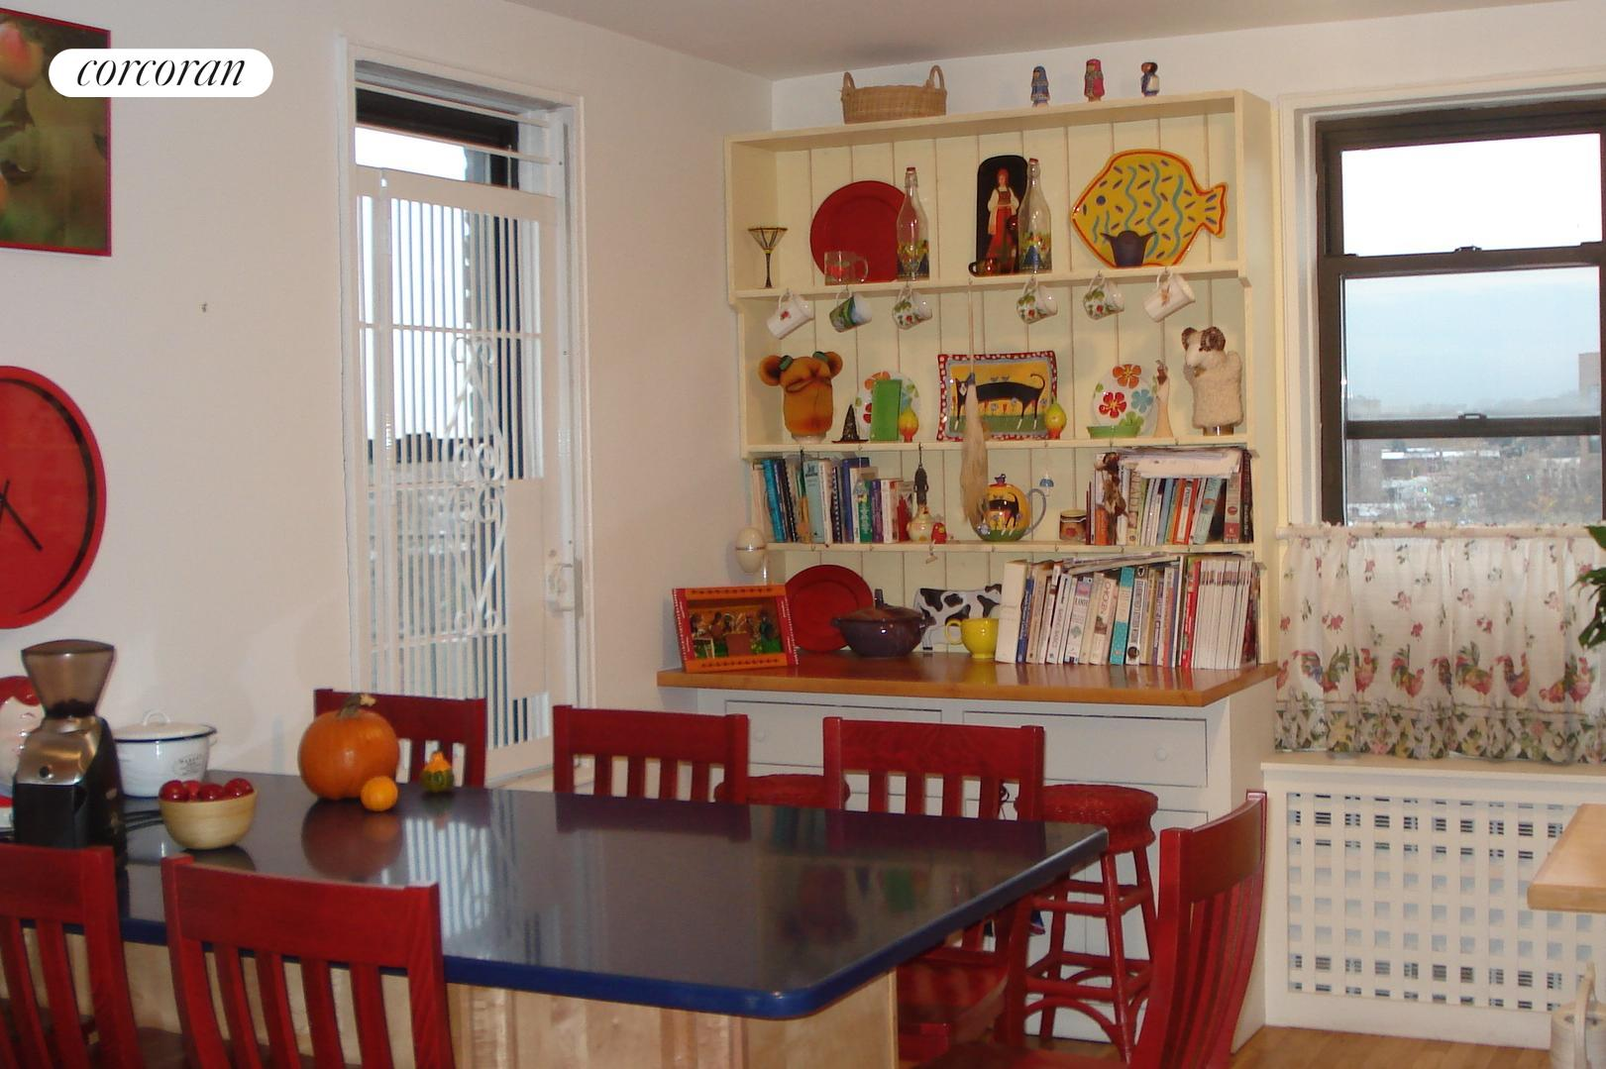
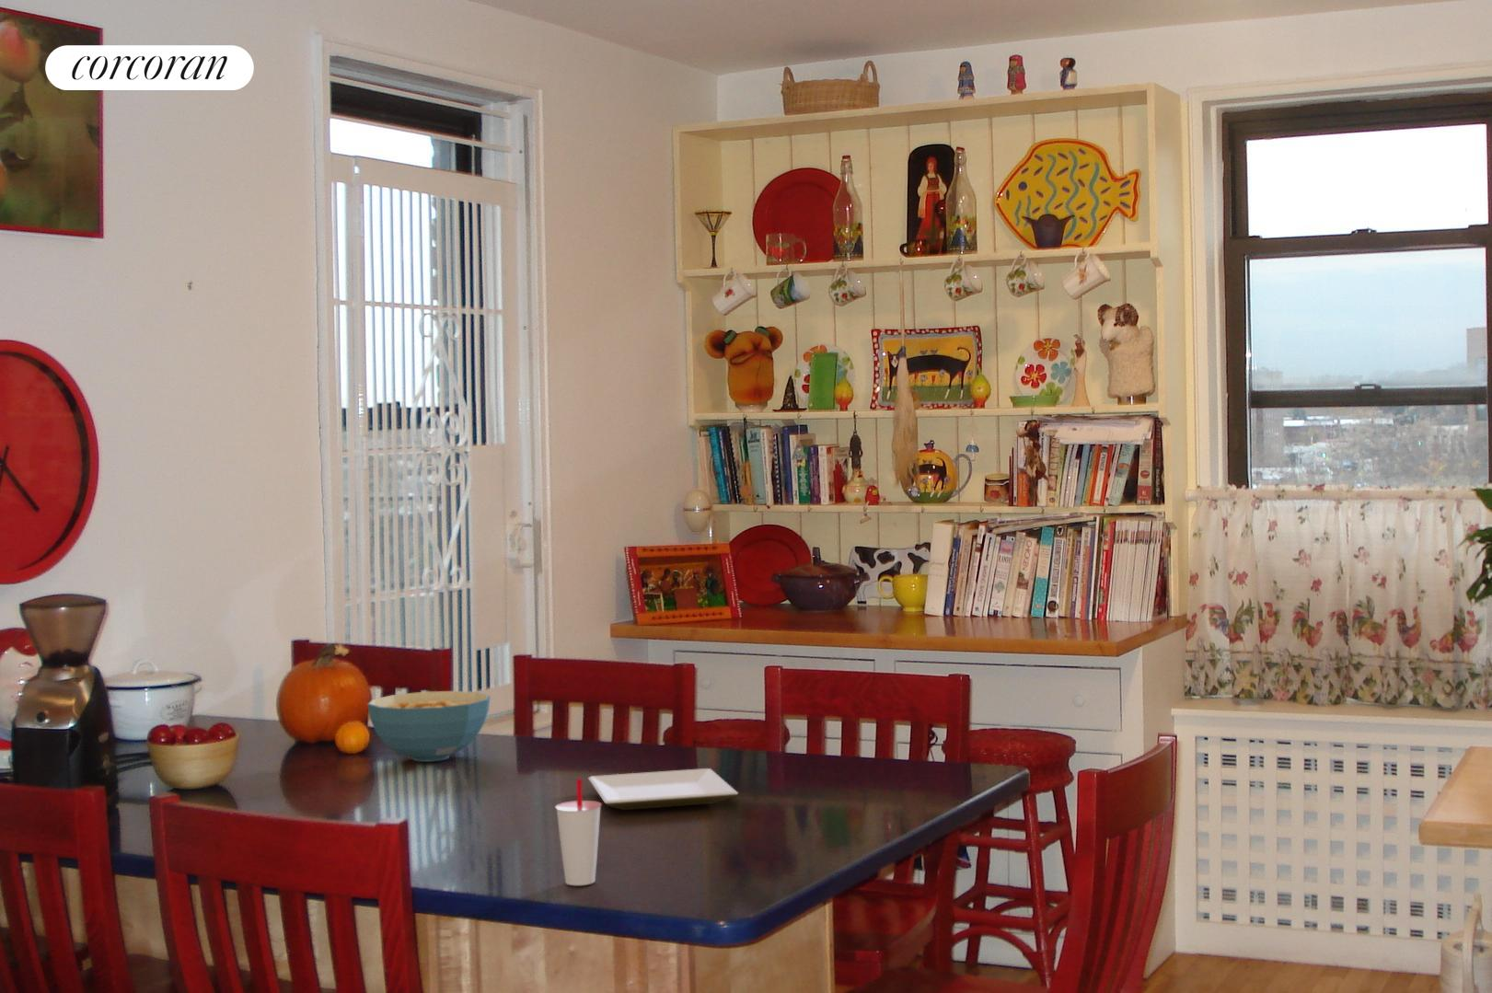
+ plate (661, 790)
+ cereal bowl (430, 728)
+ cup (579, 830)
